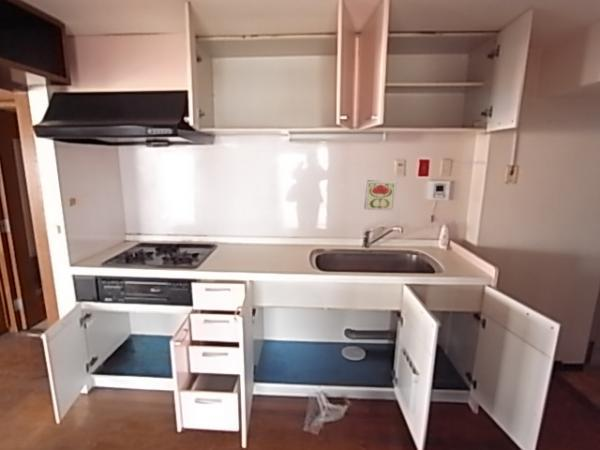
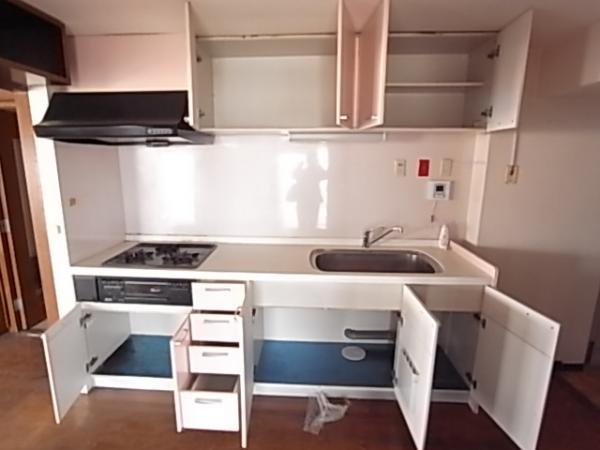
- decorative tile (380, 195)
